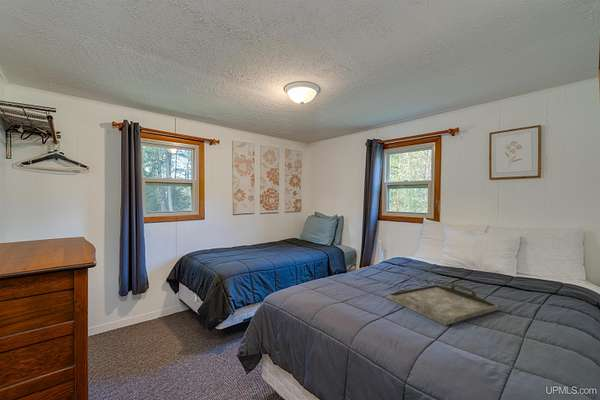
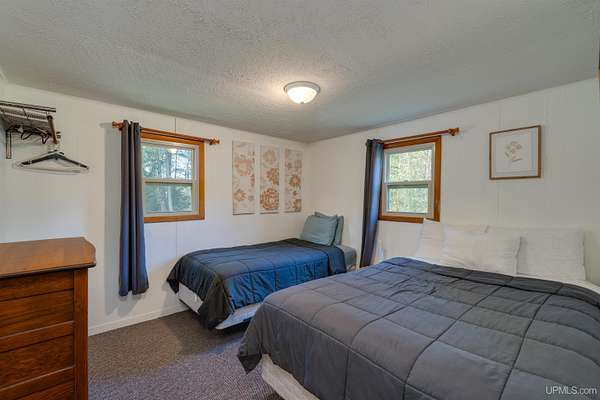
- serving tray (439, 297)
